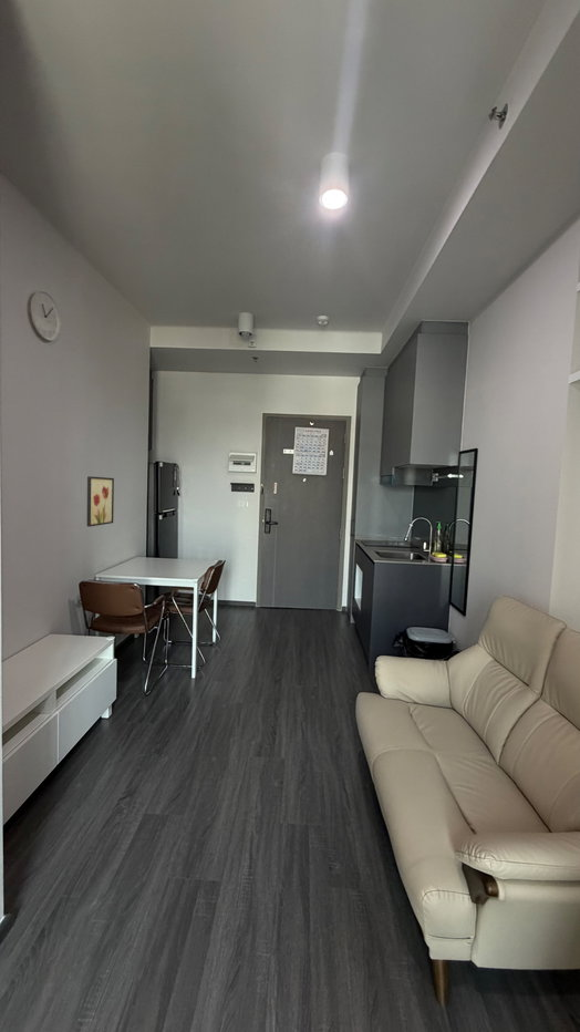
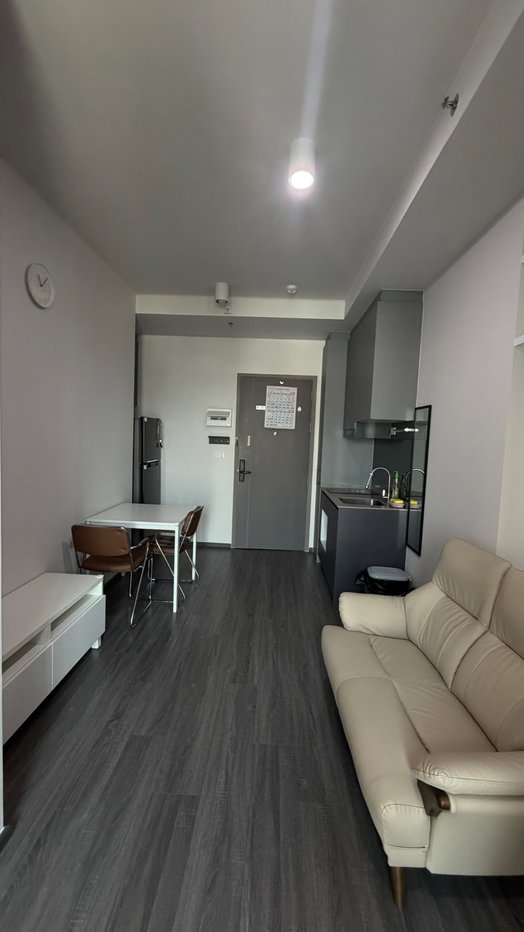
- wall art (100, 500)
